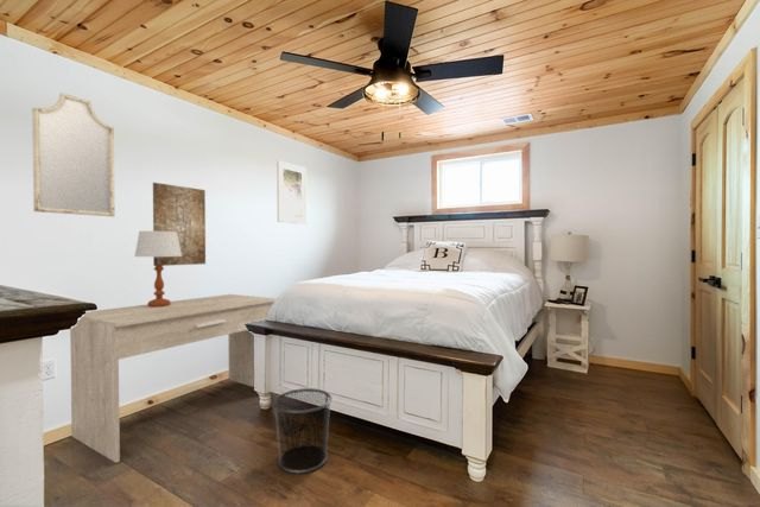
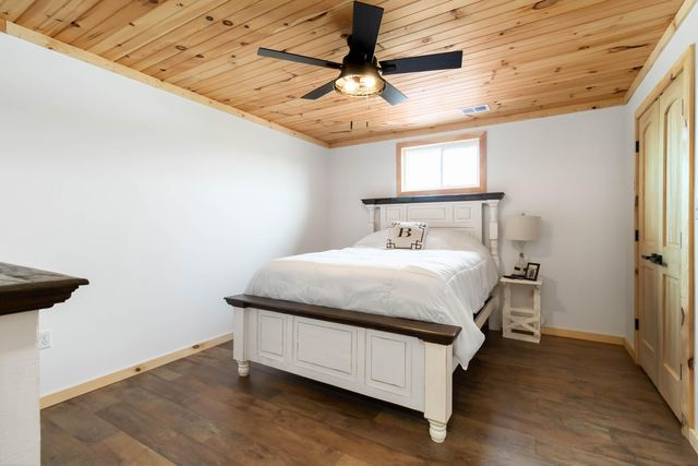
- home mirror (76, 156)
- waste bin (303, 429)
- wall art (180, 226)
- desk (185, 343)
- table lamp (158, 268)
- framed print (292, 194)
